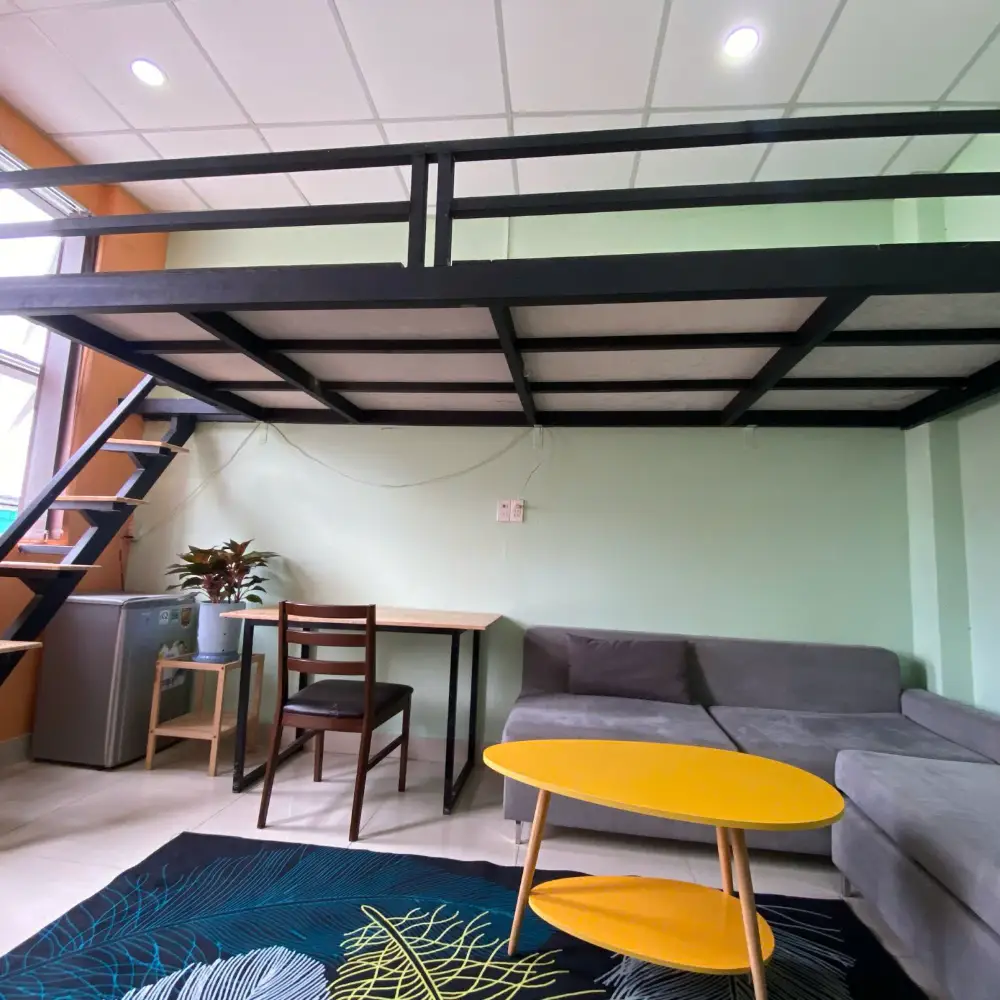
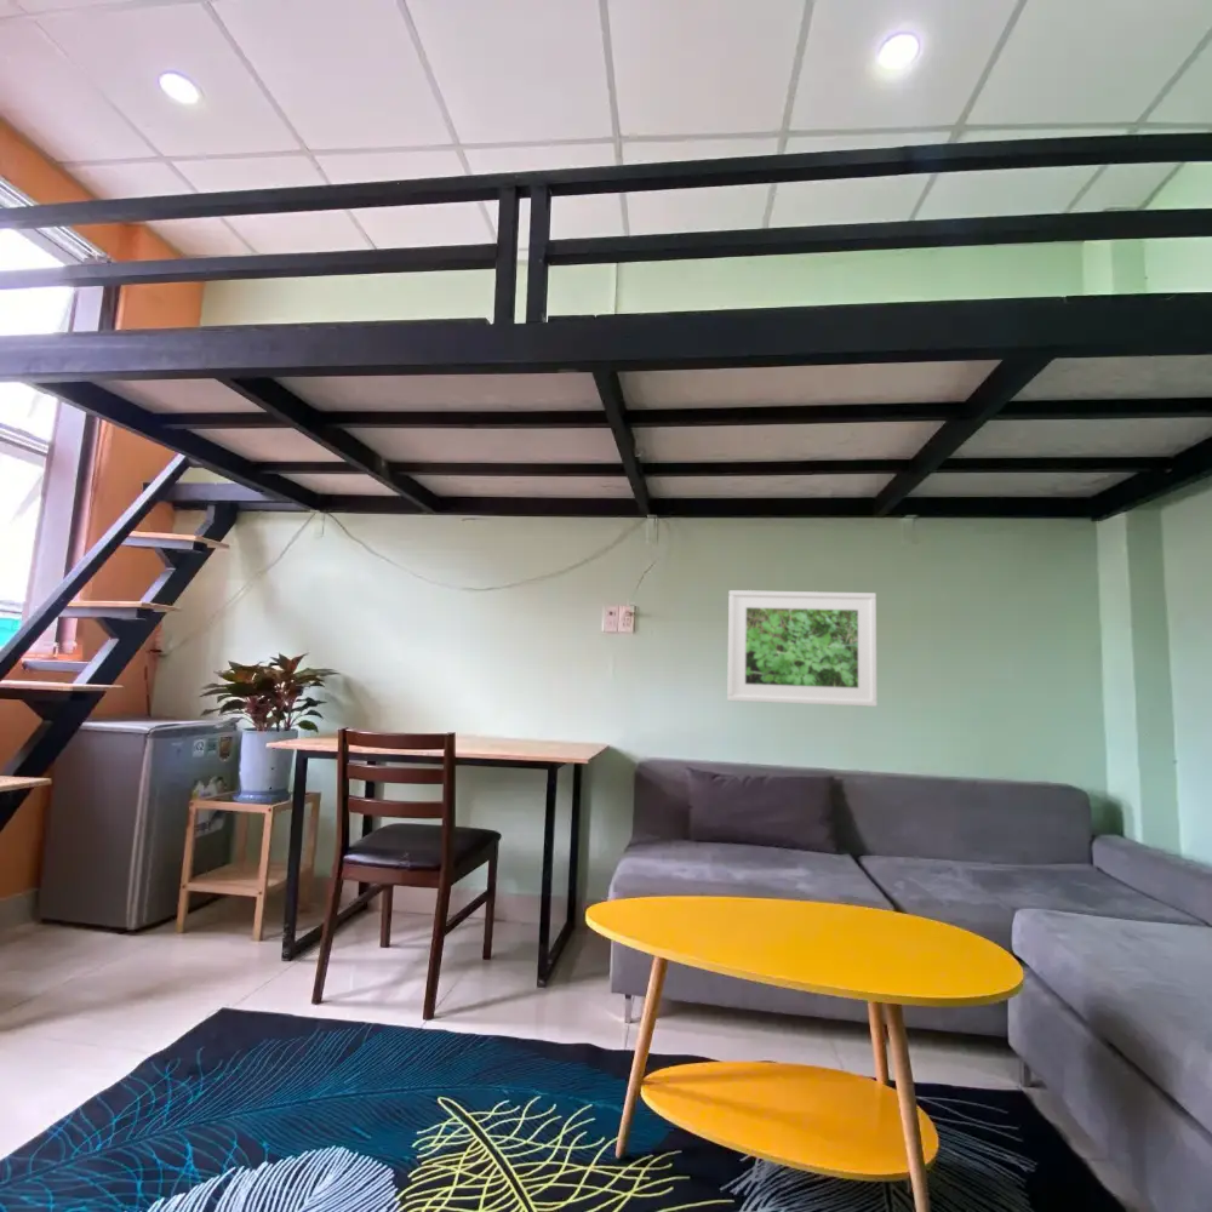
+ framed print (801, 647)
